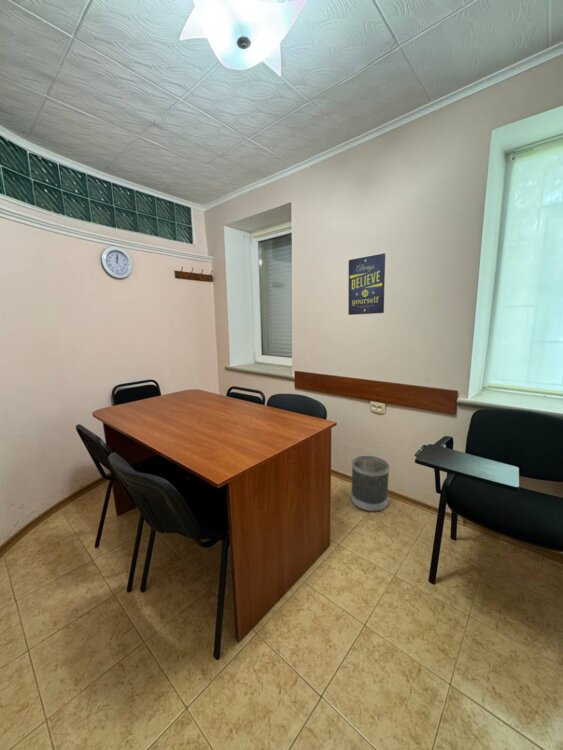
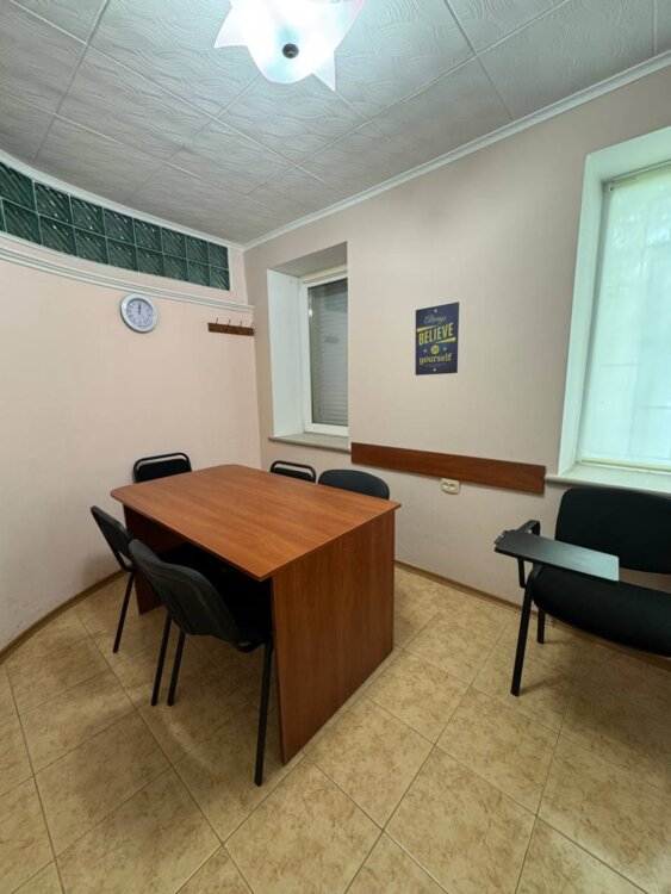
- wastebasket (369, 482)
